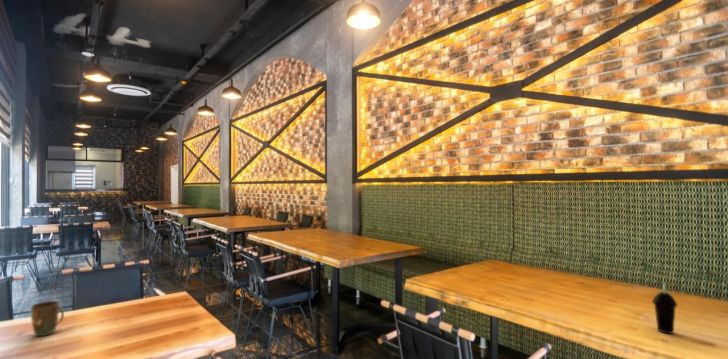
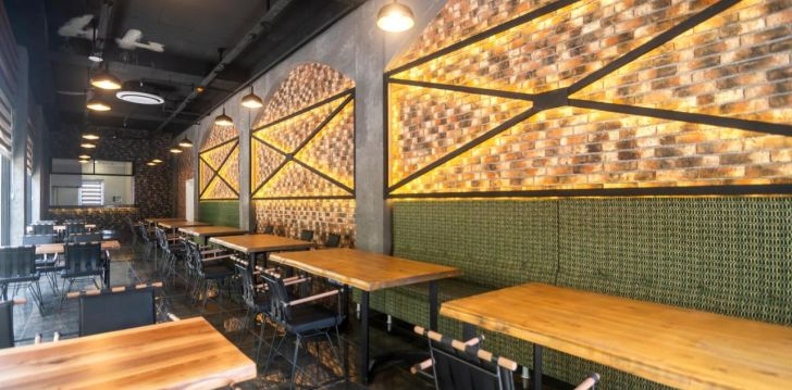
- mug (49, 318)
- cup (664, 307)
